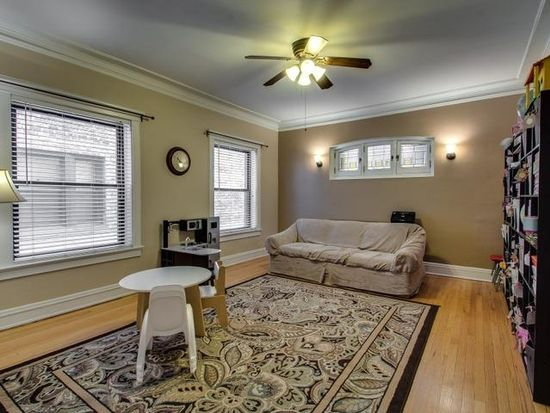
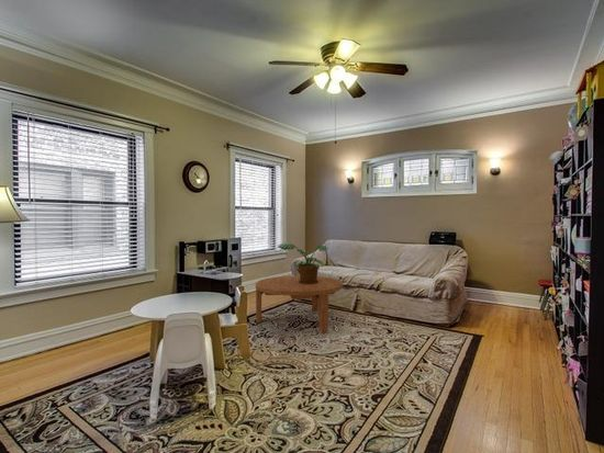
+ potted plant (304, 262)
+ coffee table (299, 298)
